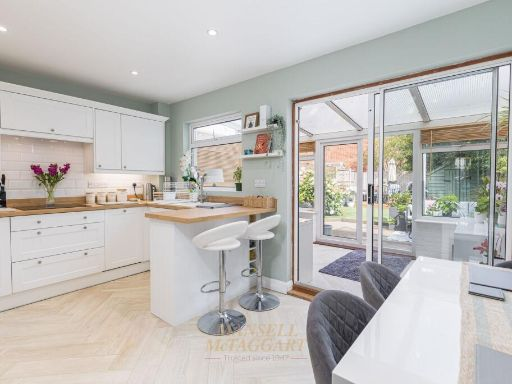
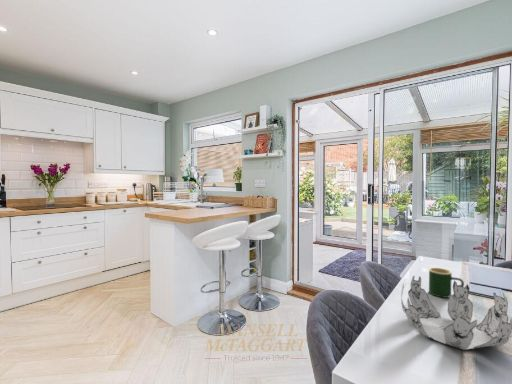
+ decorative bowl (452, 307)
+ mug (445, 283)
